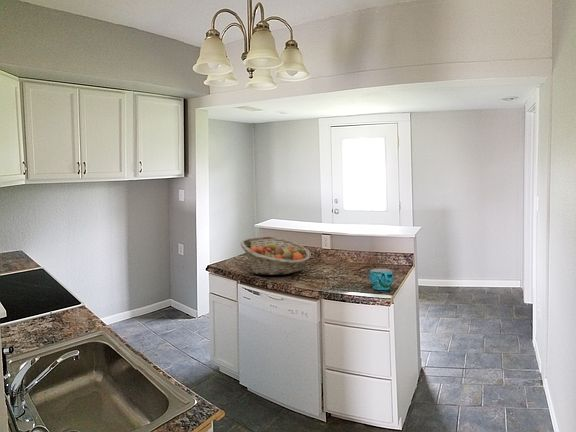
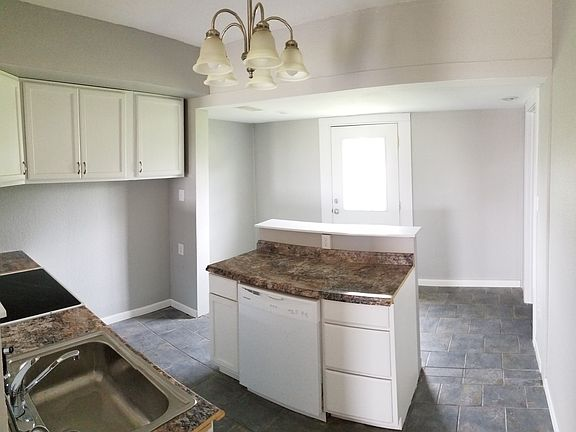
- fruit basket (276, 254)
- cup (382, 279)
